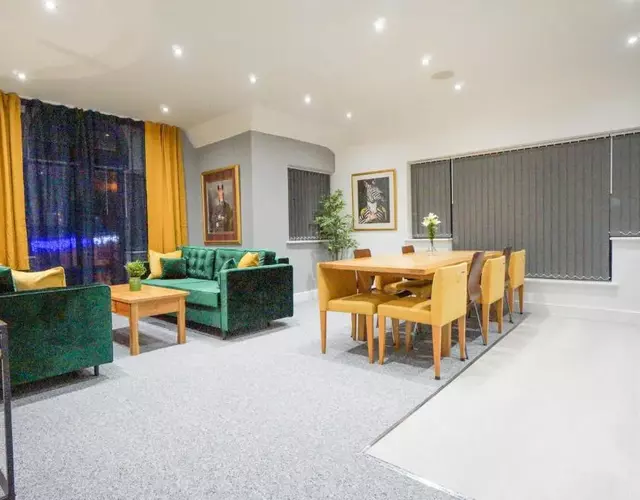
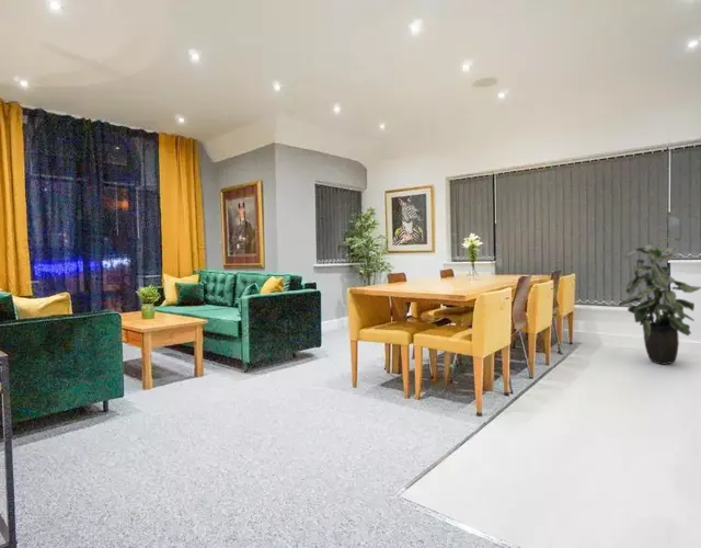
+ indoor plant (659, 302)
